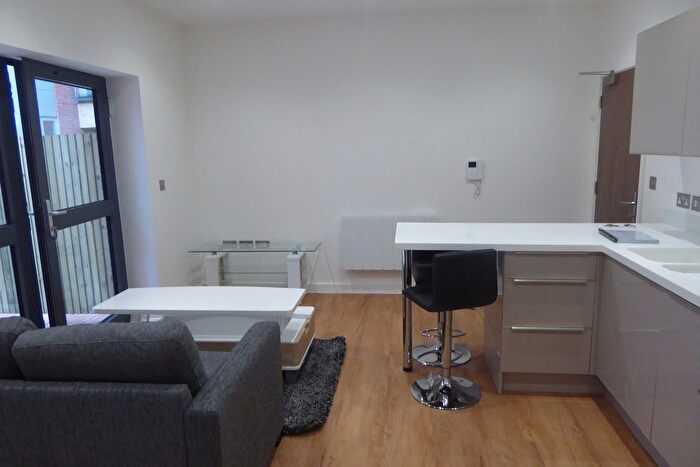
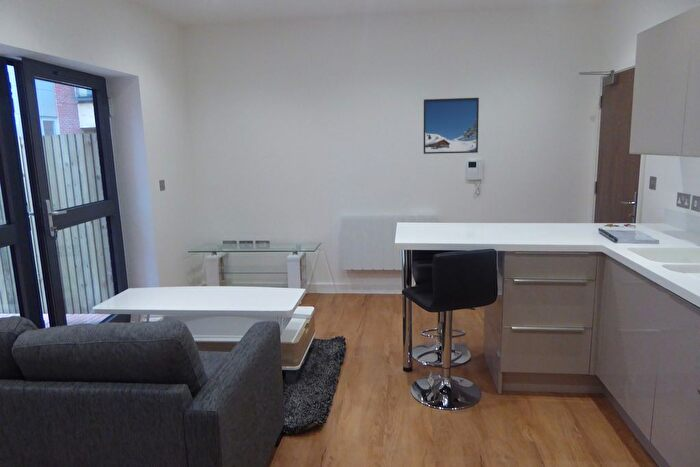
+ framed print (450, 126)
